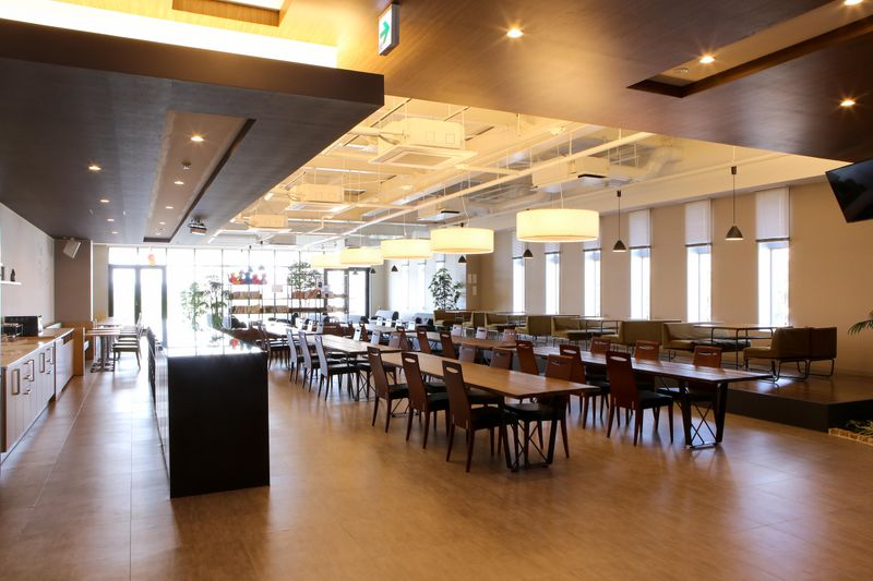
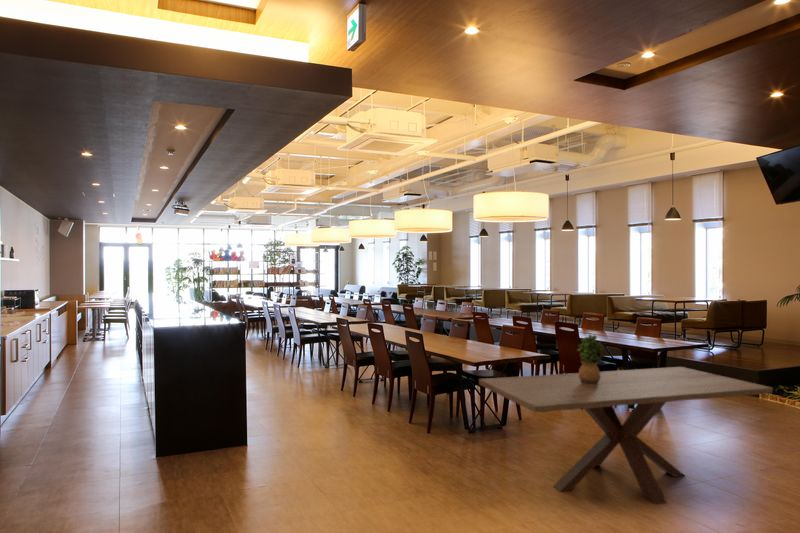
+ dining table (620, 432)
+ potted plant (590, 358)
